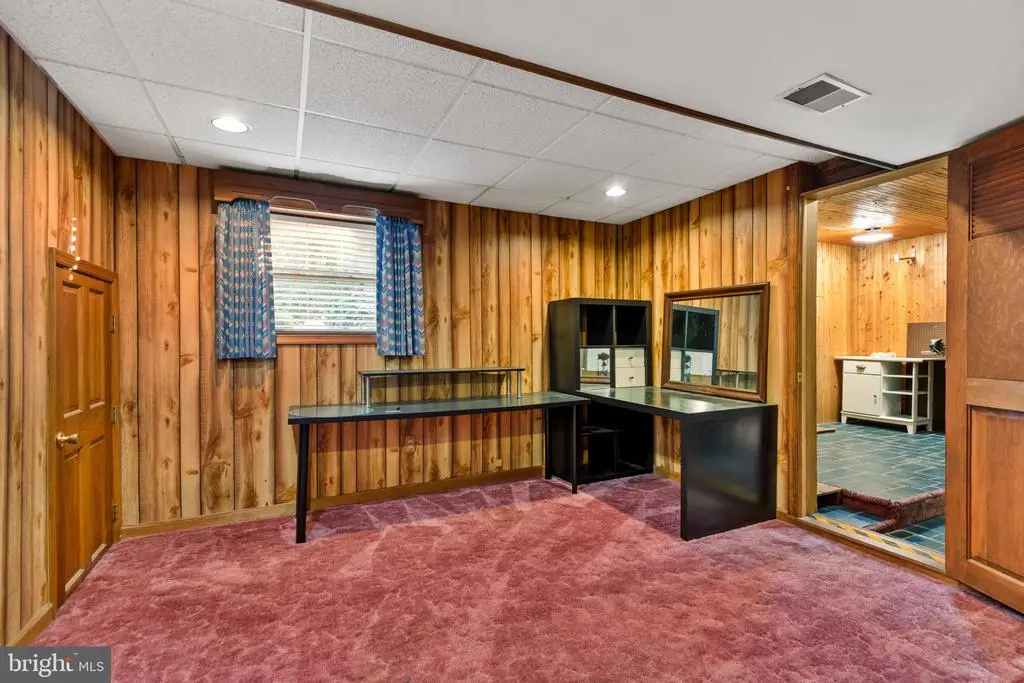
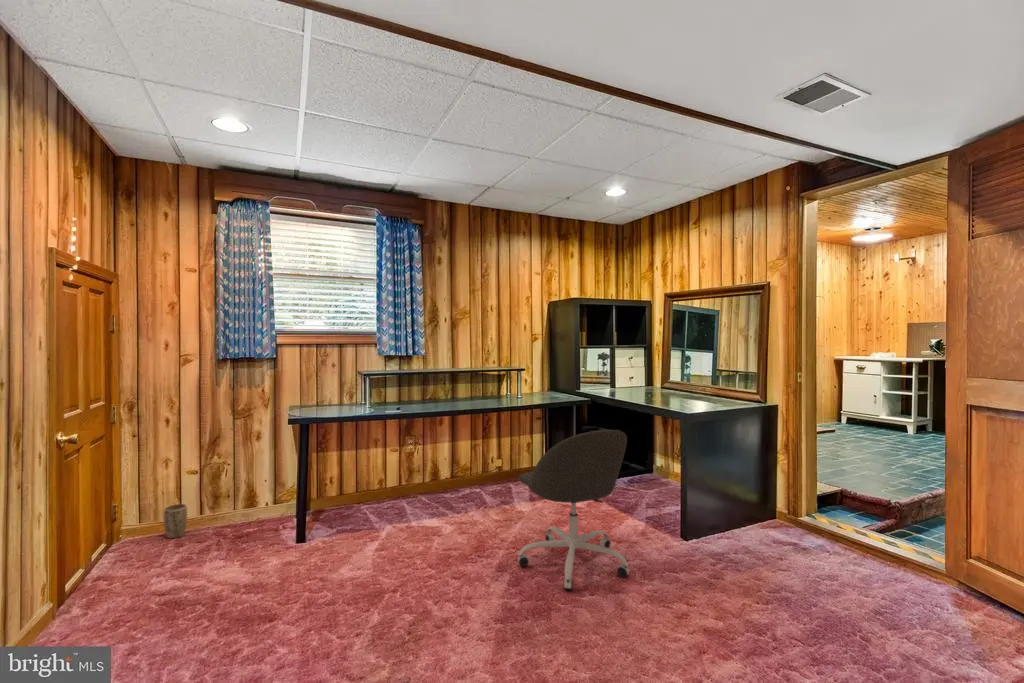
+ office chair (572, 491)
+ plant pot (175, 521)
